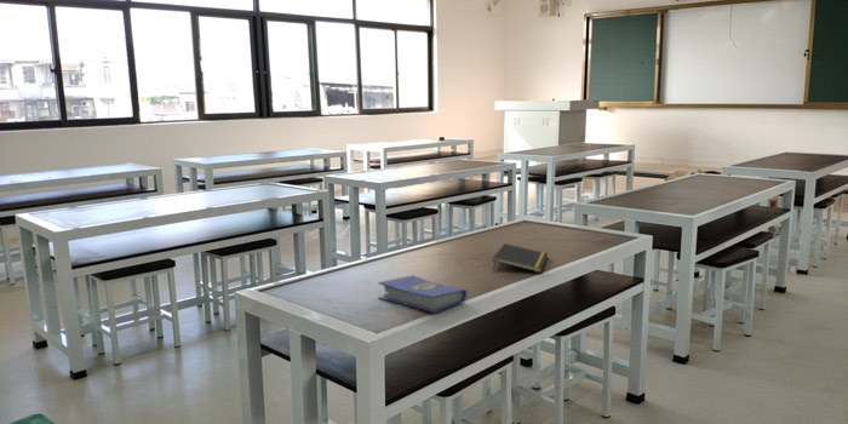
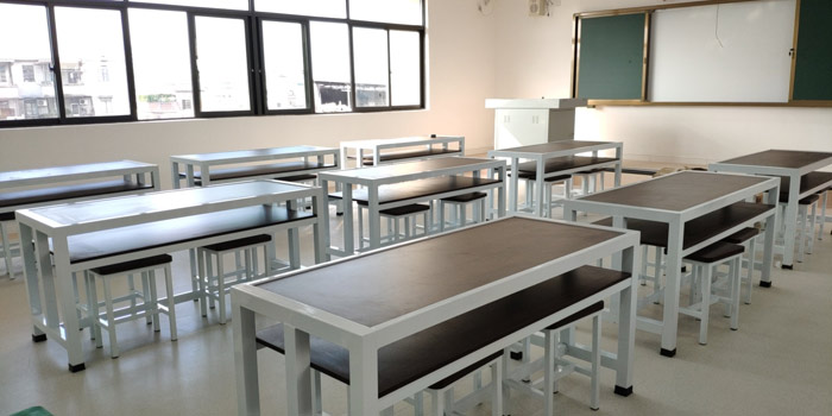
- hardcover book (423, 292)
- notepad (521, 257)
